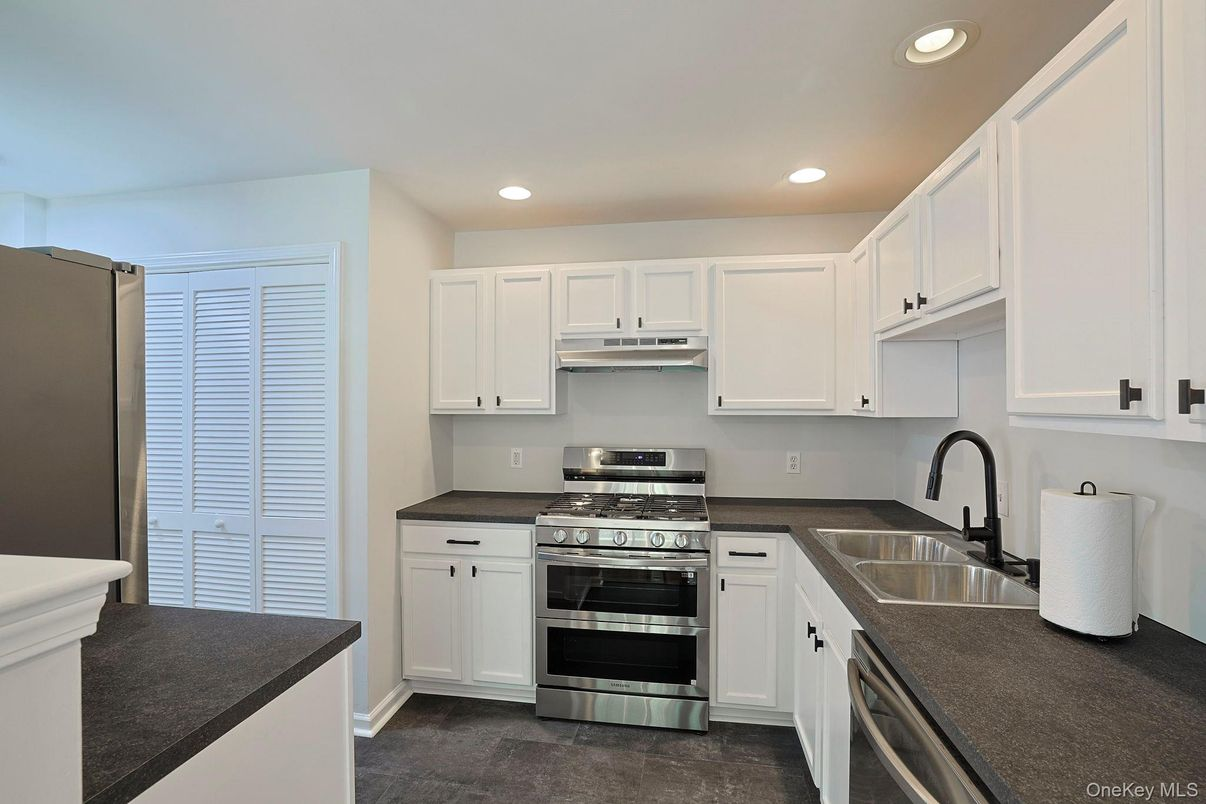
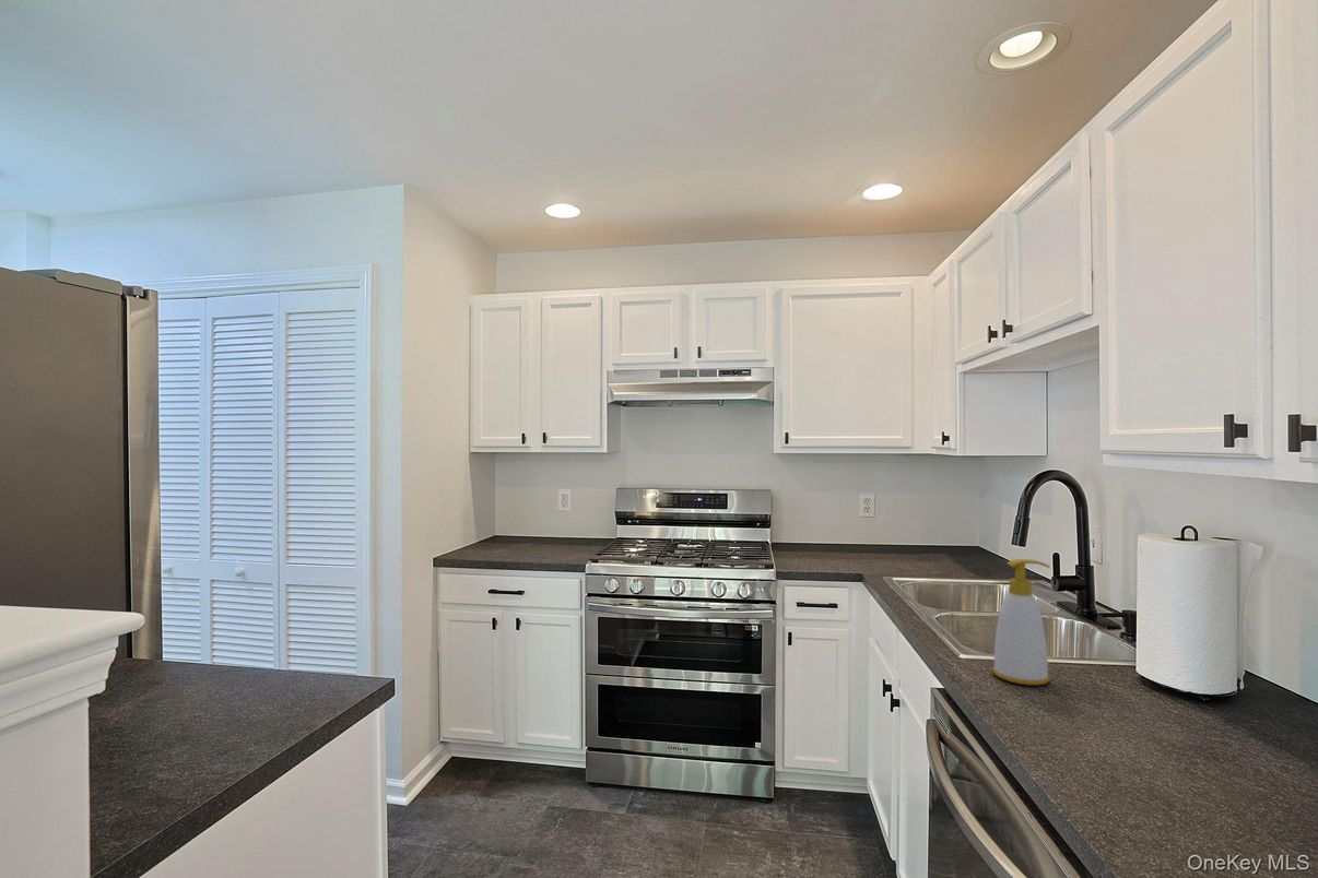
+ soap bottle (1021, 618)
